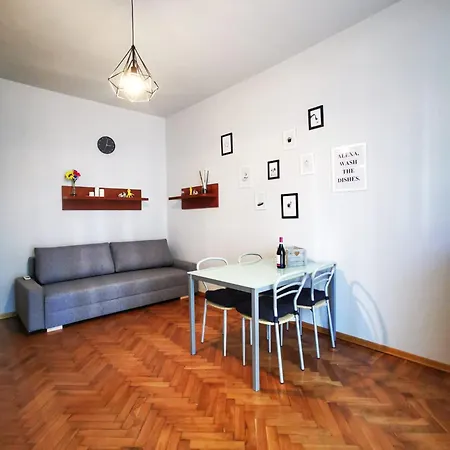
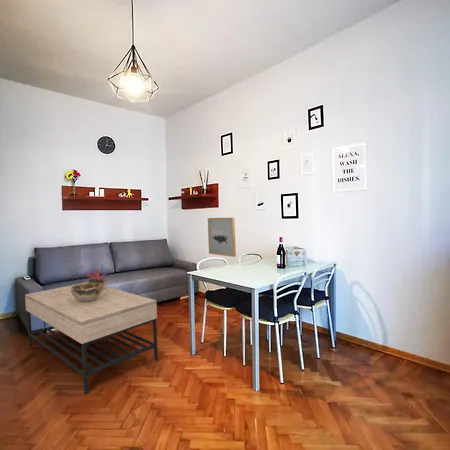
+ decorative bowl (87, 292)
+ potted plant (96, 279)
+ wall art (221, 236)
+ coffee table (87, 325)
